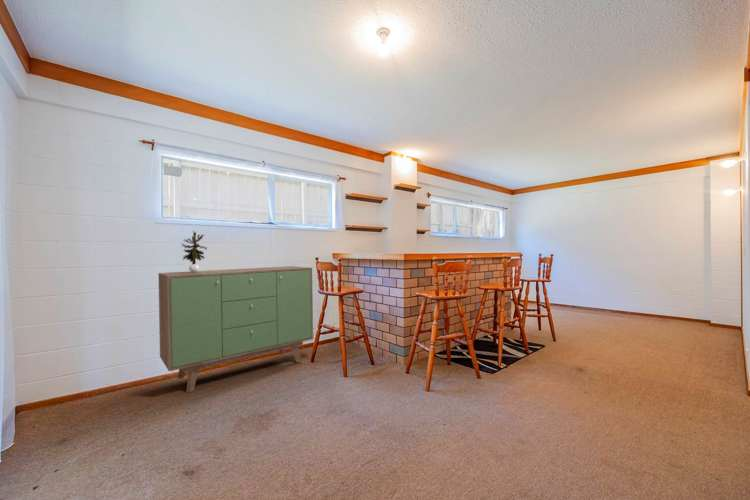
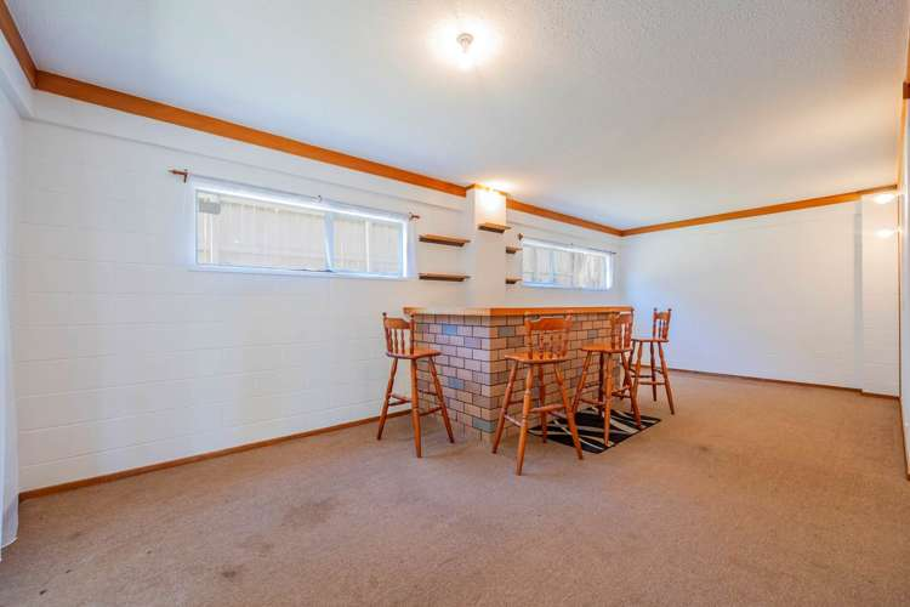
- potted plant (195, 251)
- sideboard (242, 319)
